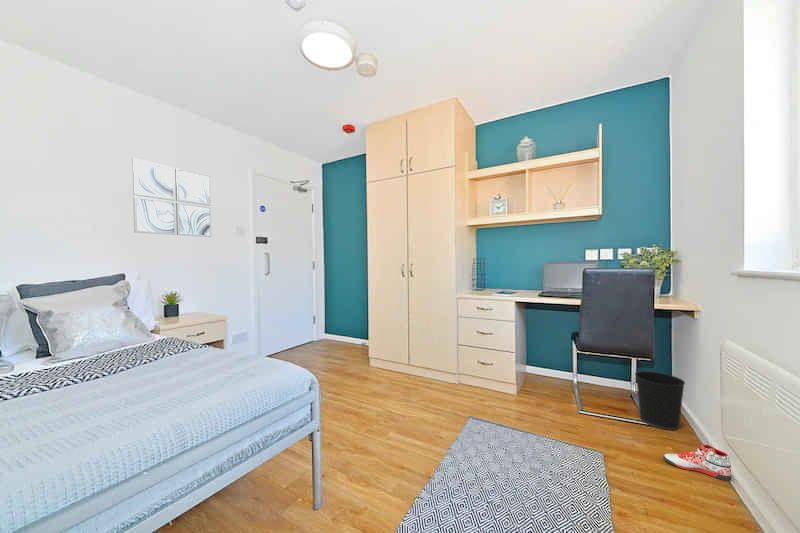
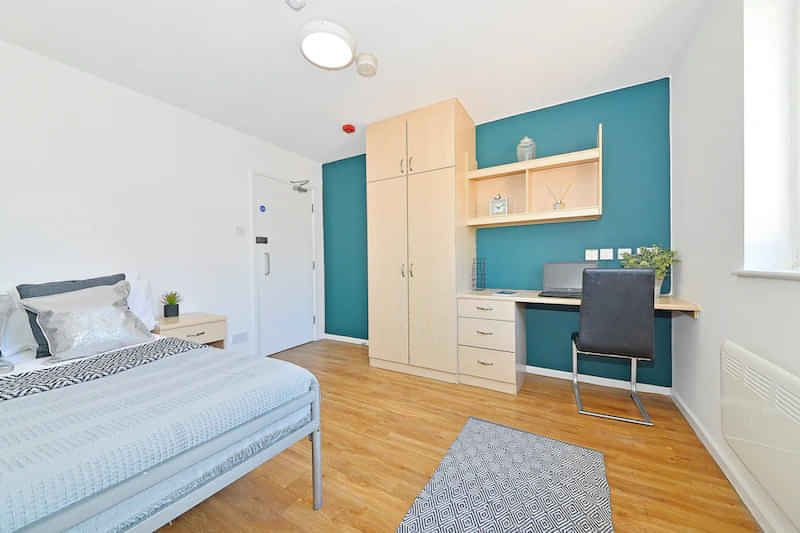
- sneaker (695, 456)
- wall art (176, 200)
- wastebasket (659, 399)
